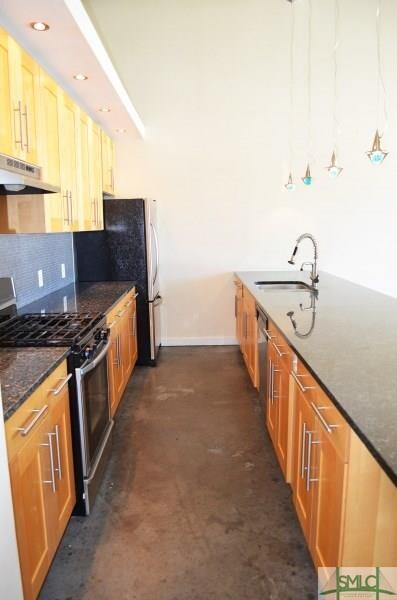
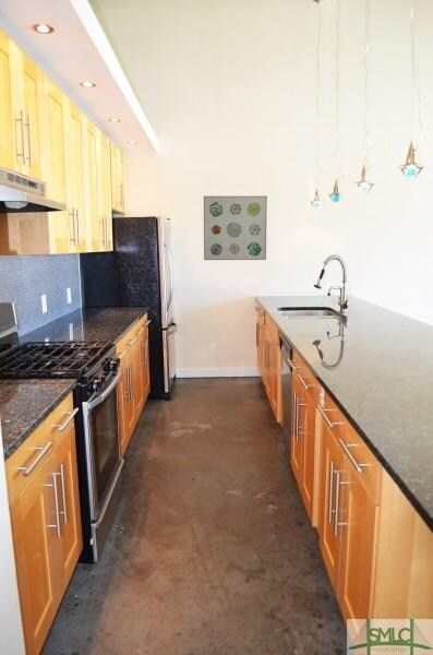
+ wall art (234, 228)
